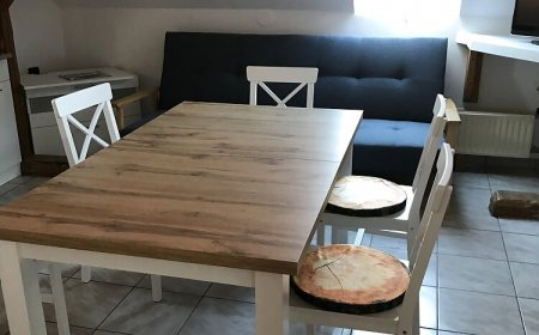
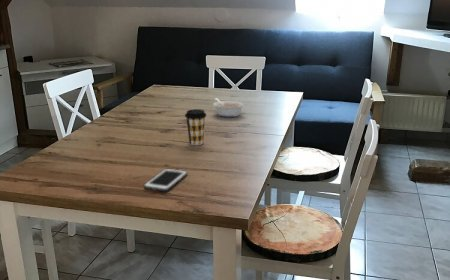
+ cell phone (166, 179)
+ legume (227, 108)
+ coffee cup (196, 127)
